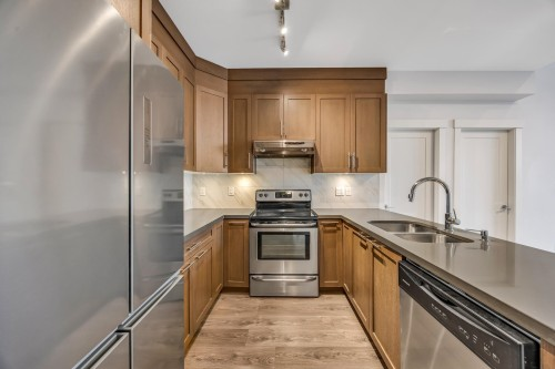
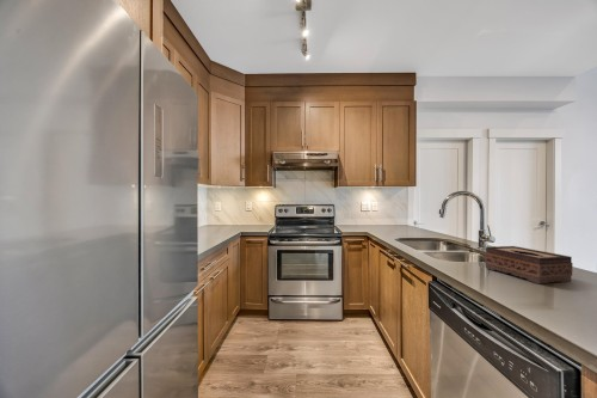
+ tissue box (524, 262)
